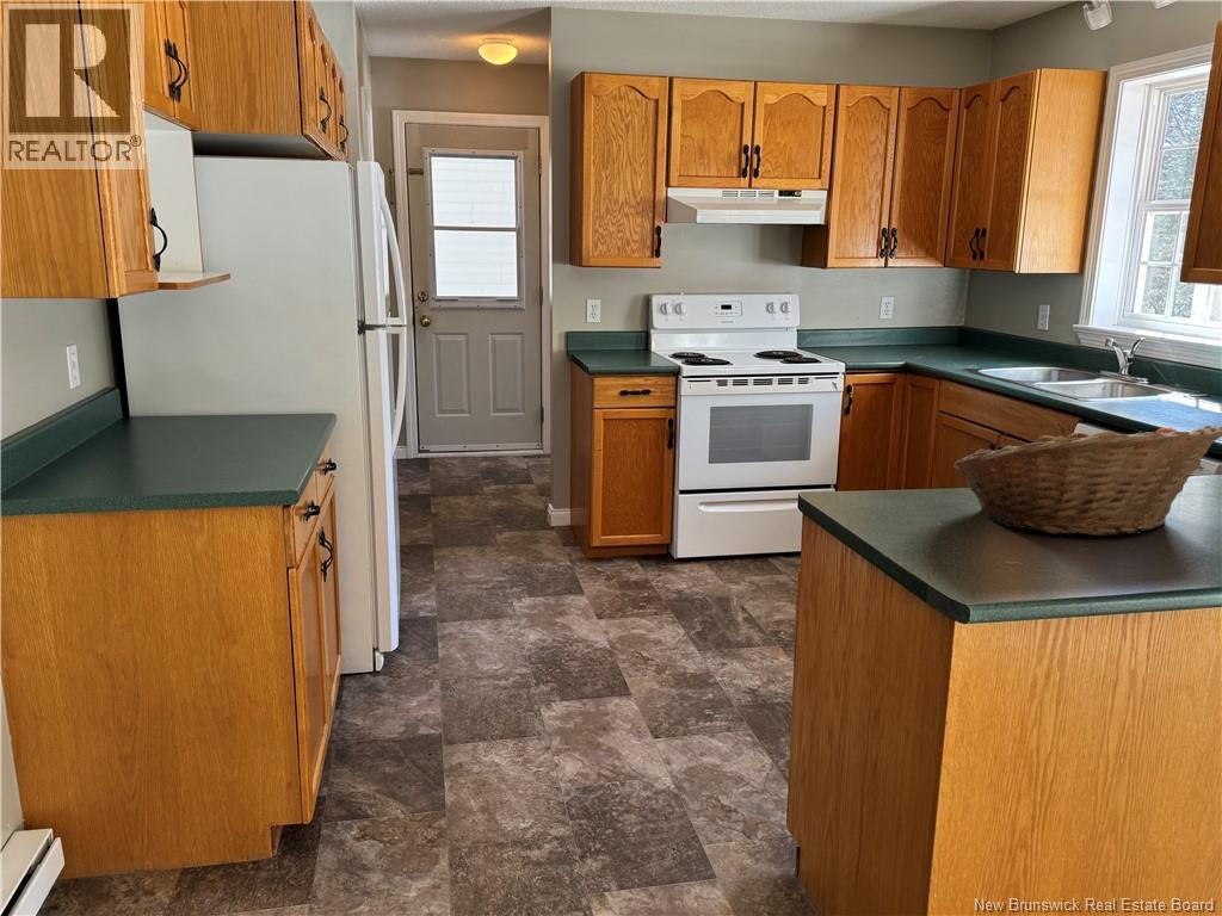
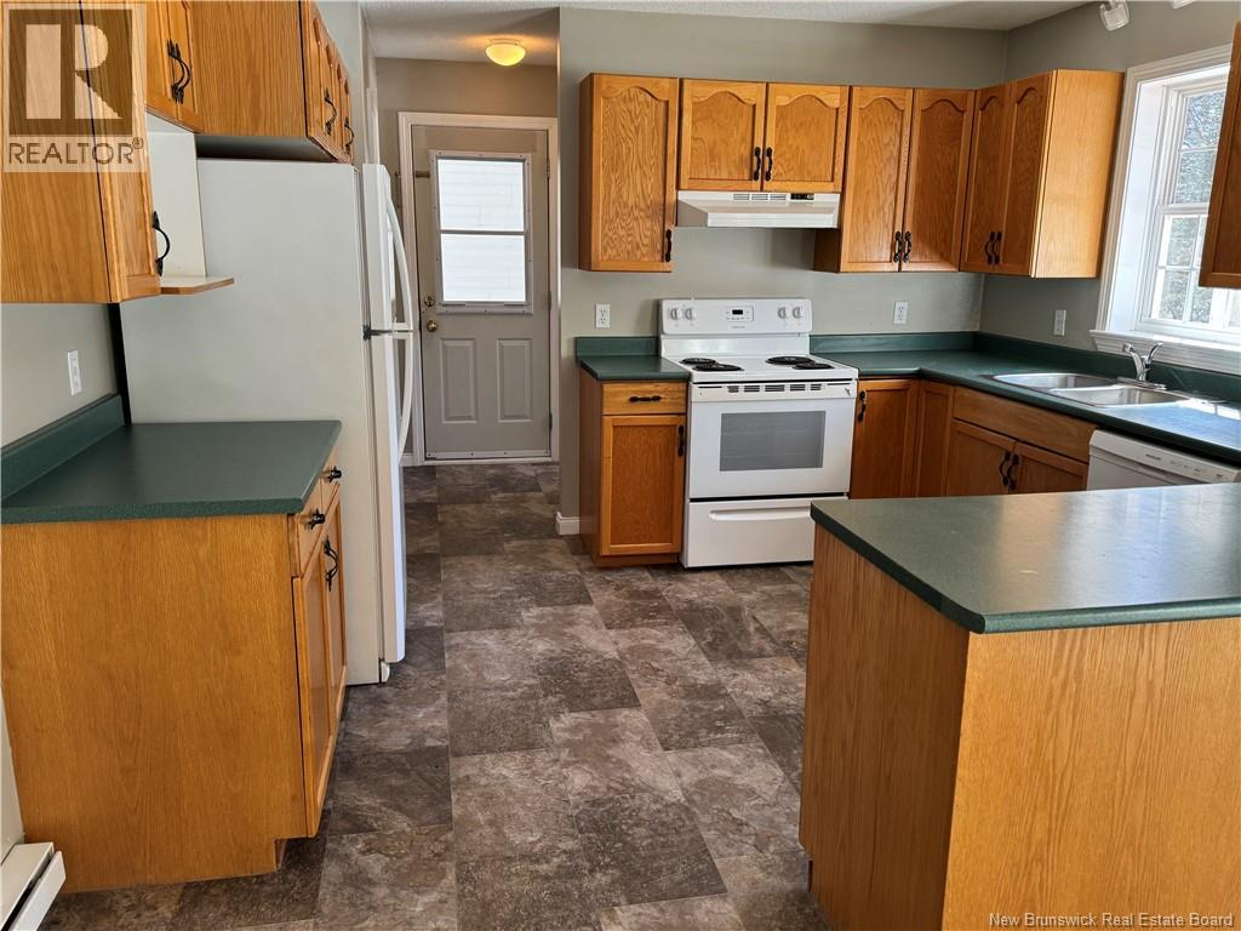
- fruit basket (1085, 468)
